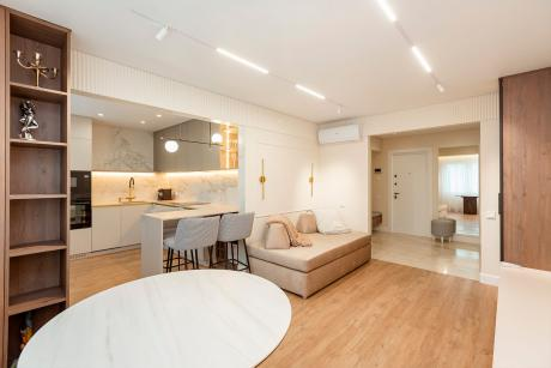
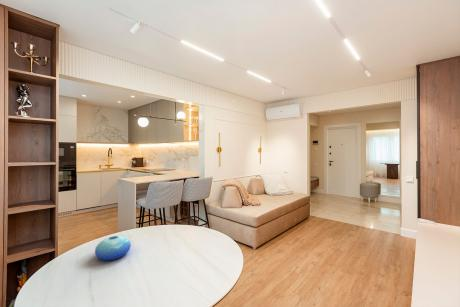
+ bowl (113, 246)
